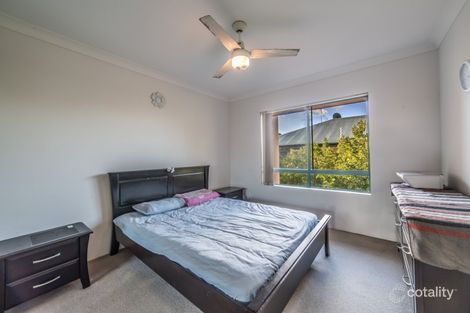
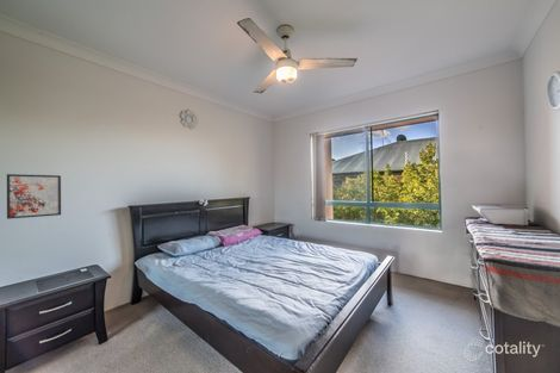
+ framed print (35, 195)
